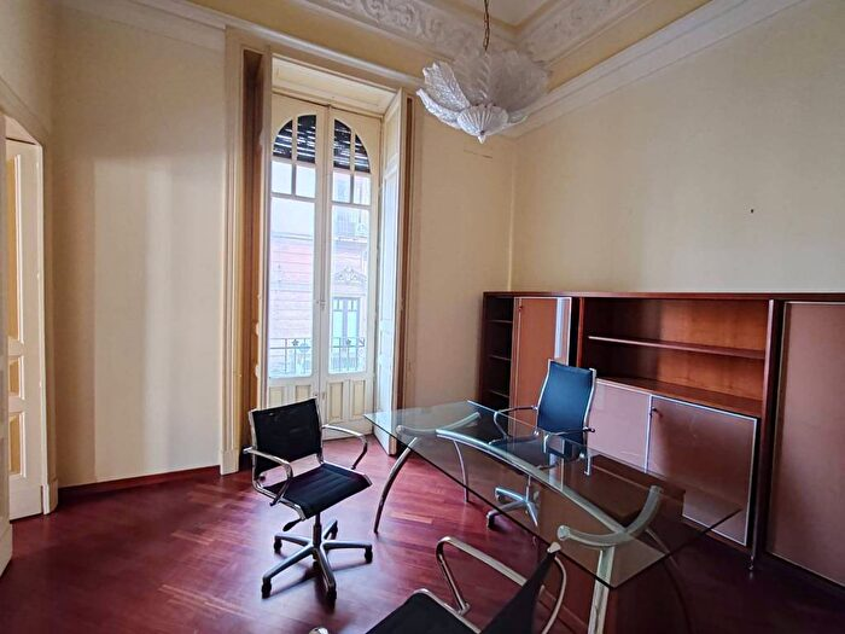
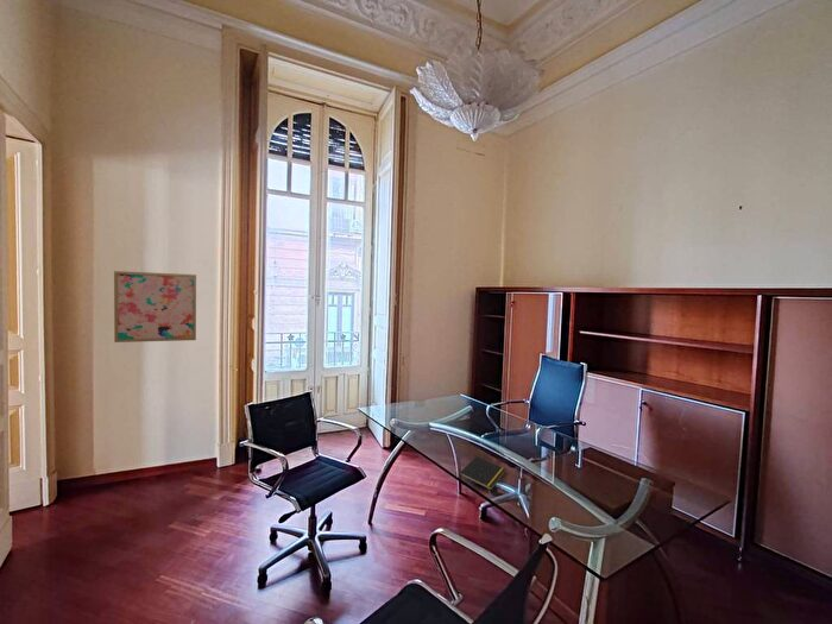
+ wall art (157, 307)
+ notepad (483, 472)
